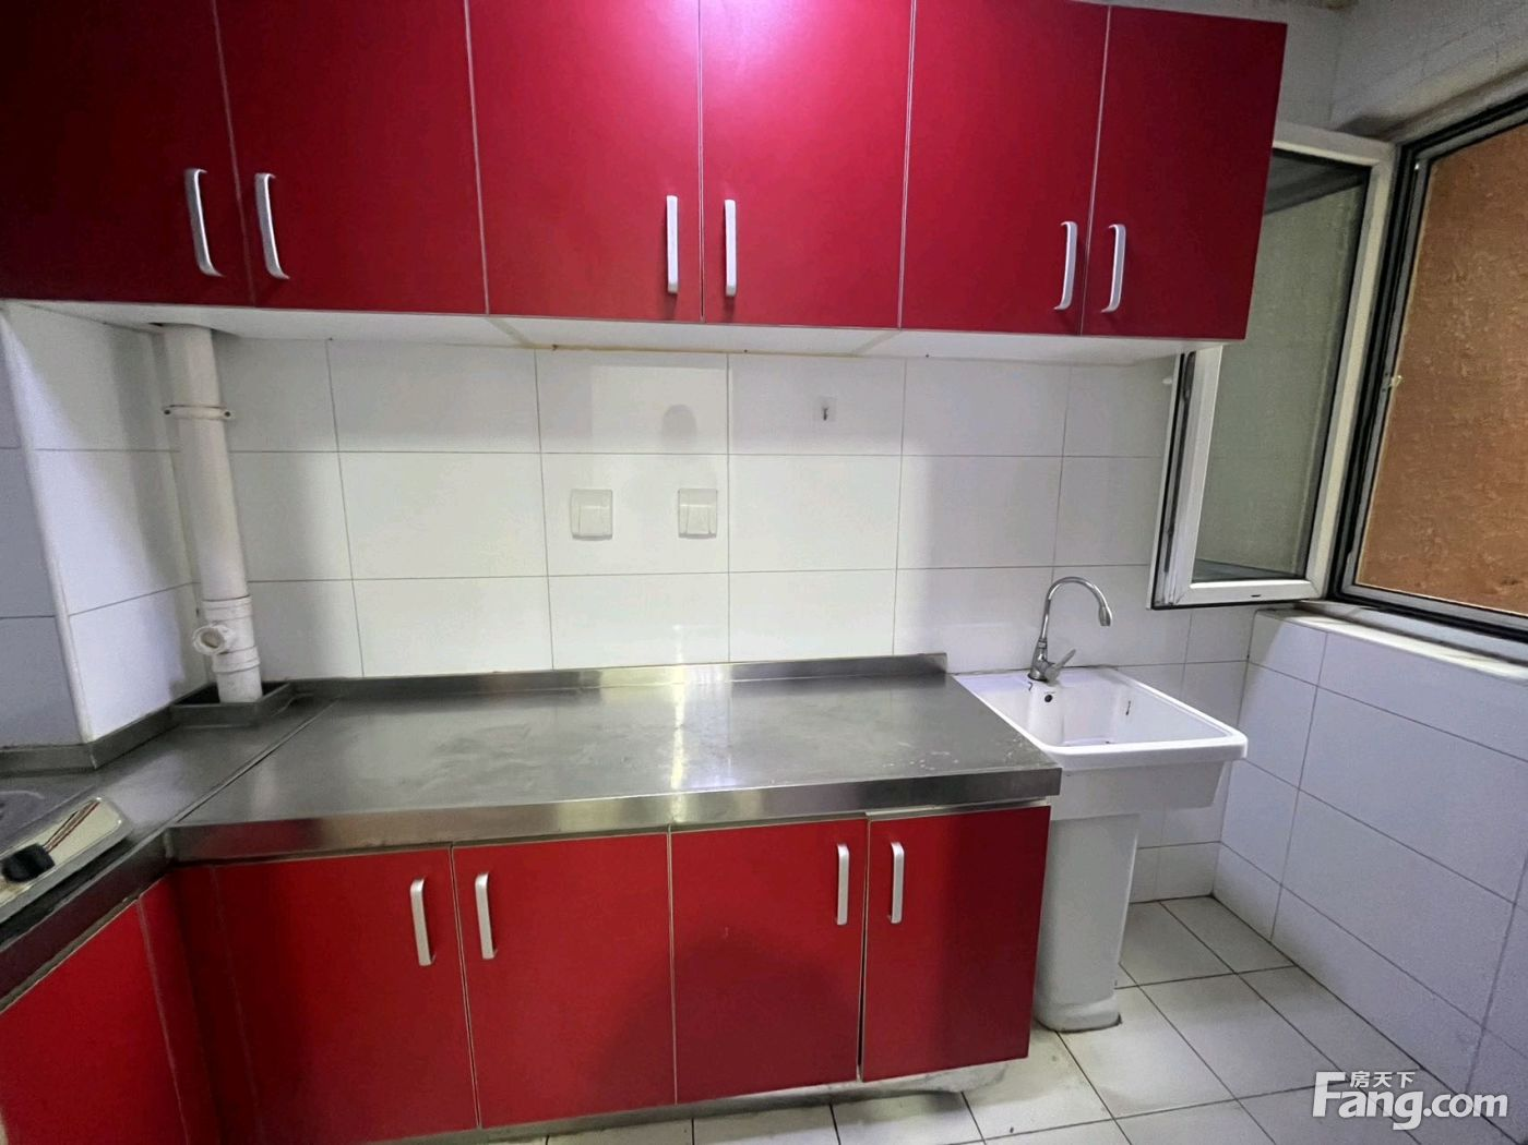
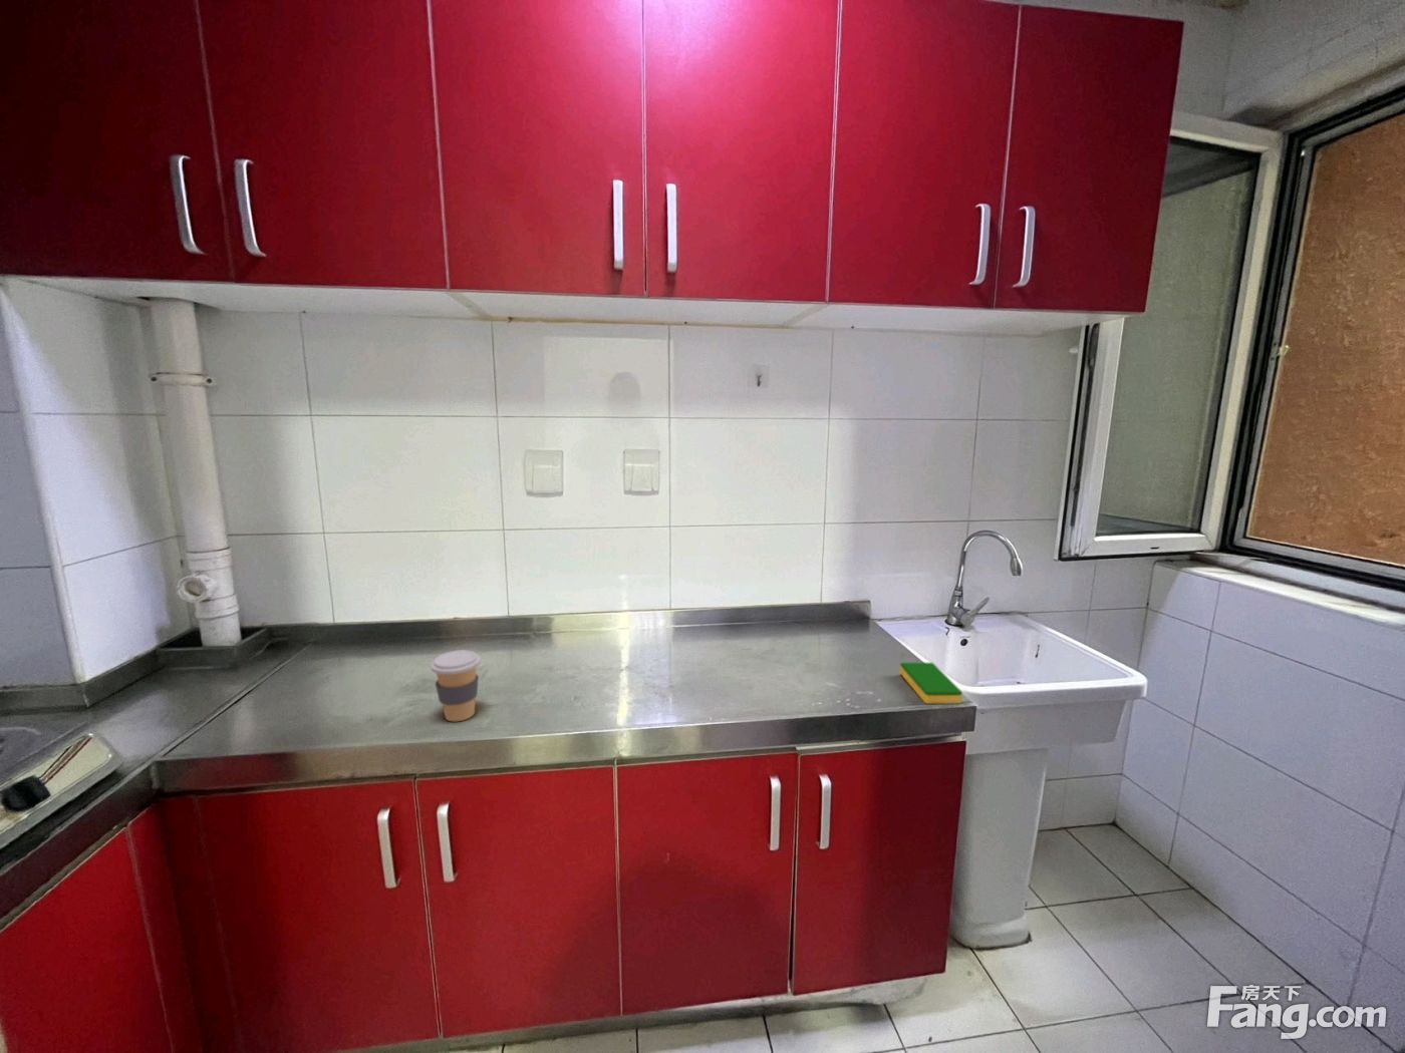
+ coffee cup (458, 686)
+ dish sponge (928, 681)
